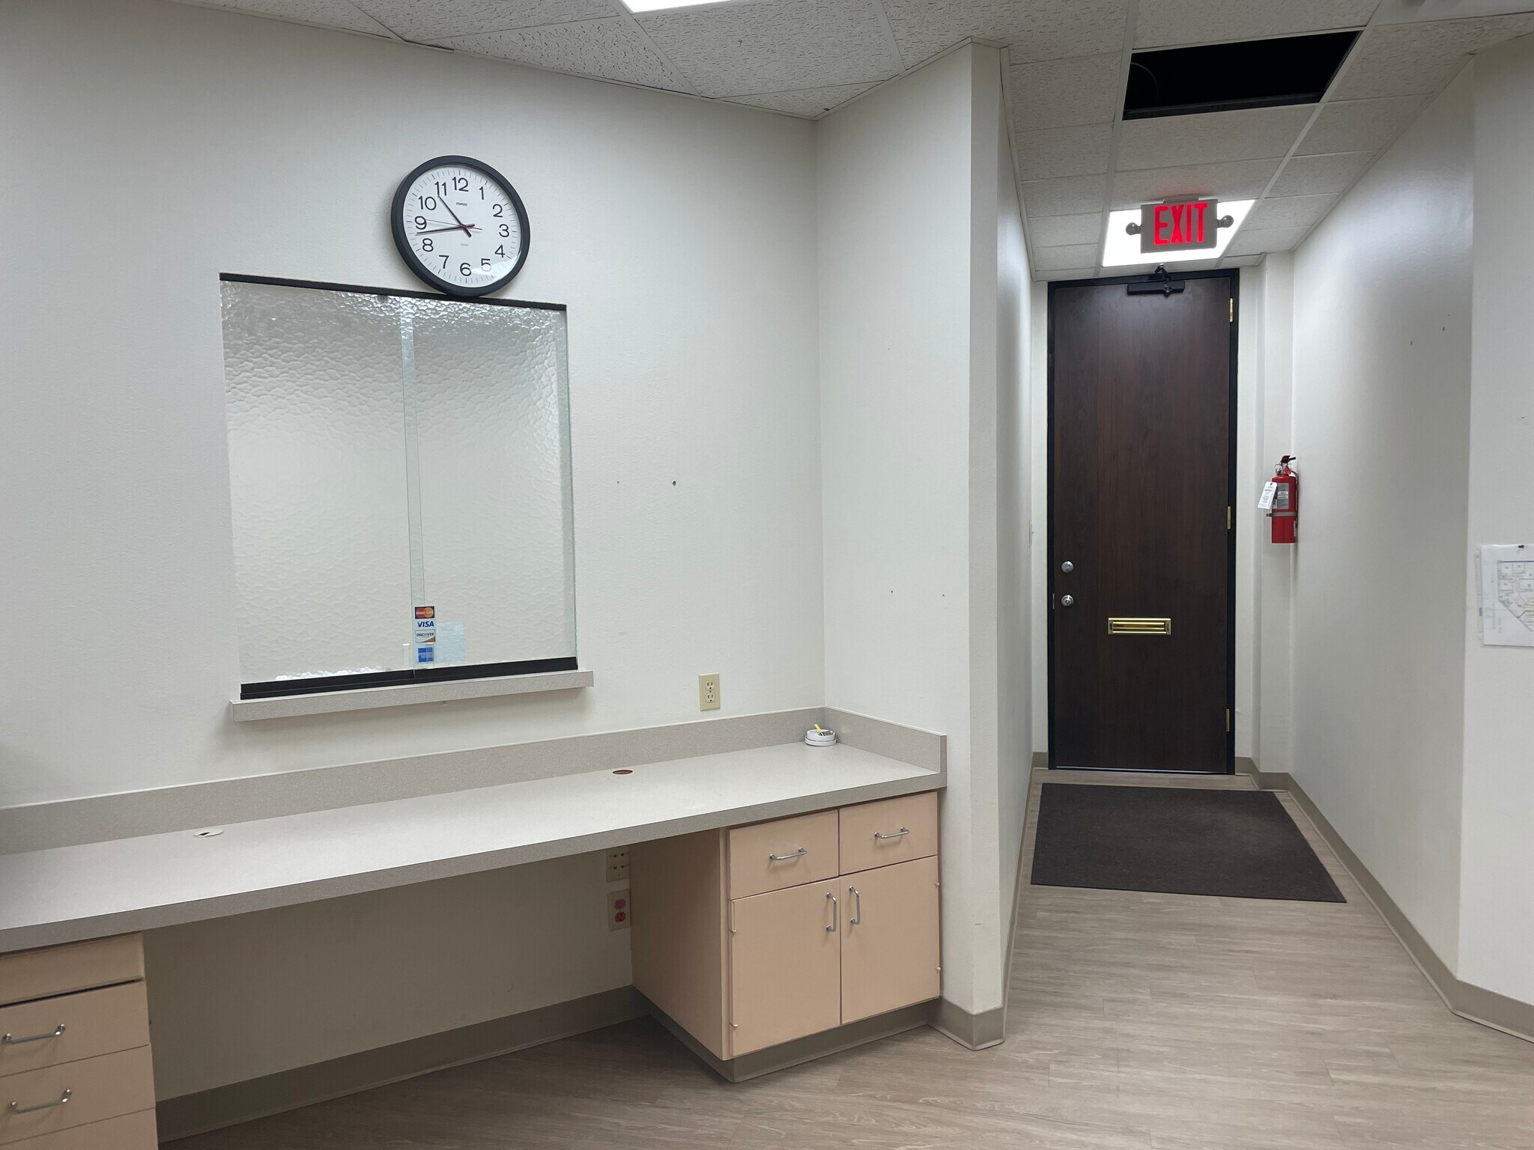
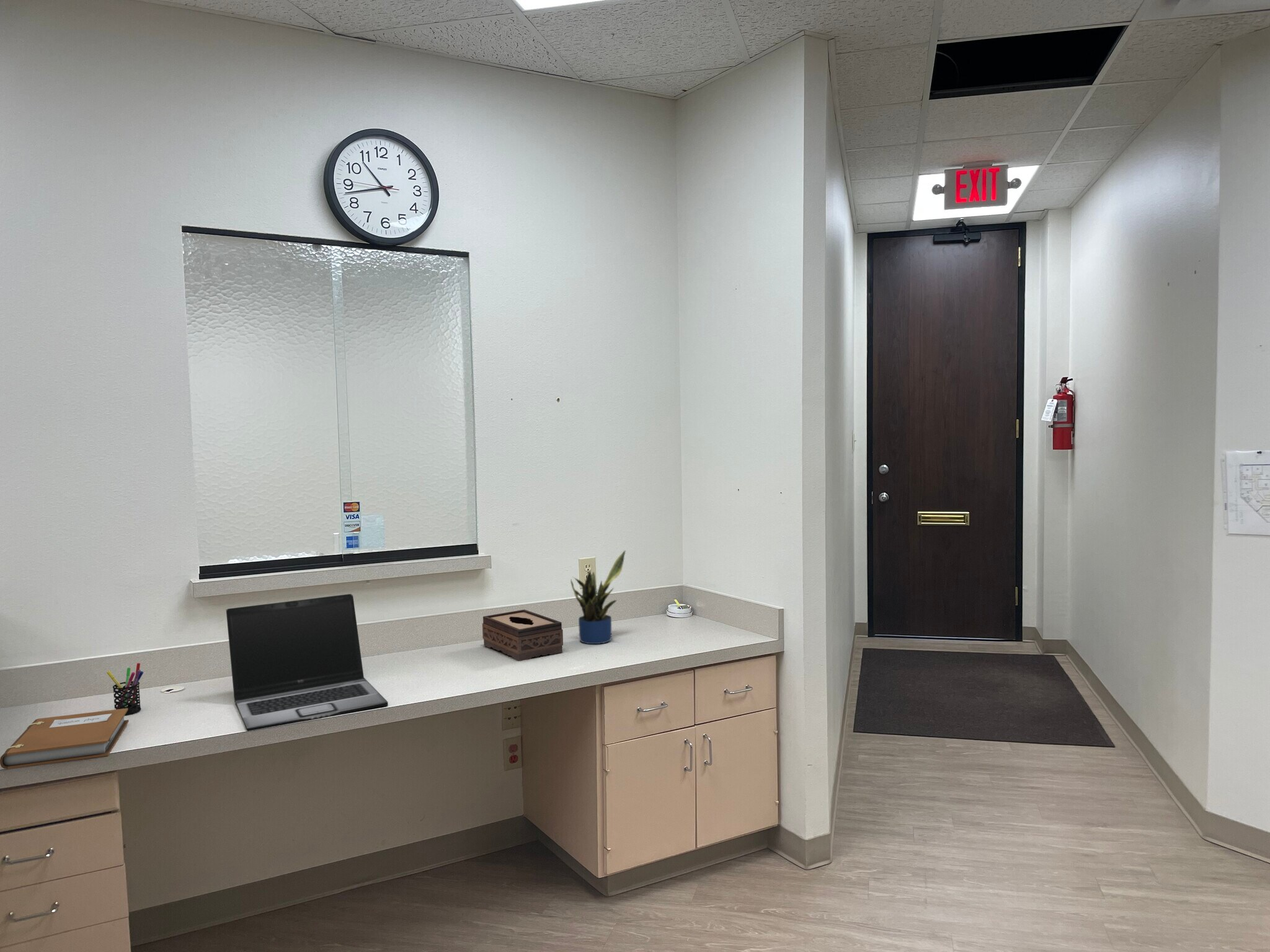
+ notebook (69, 735)
+ tissue box (522, 634)
+ laptop (304, 656)
+ potted plant (598, 595)
+ pen holder (128, 687)
